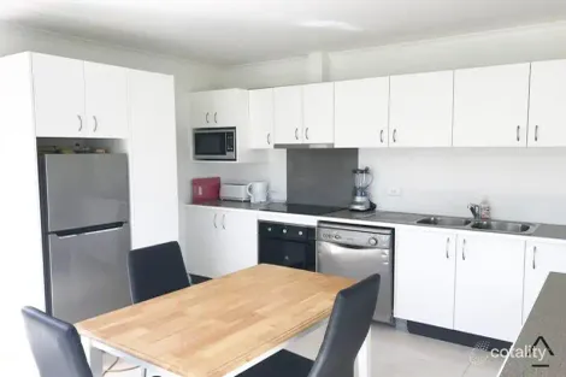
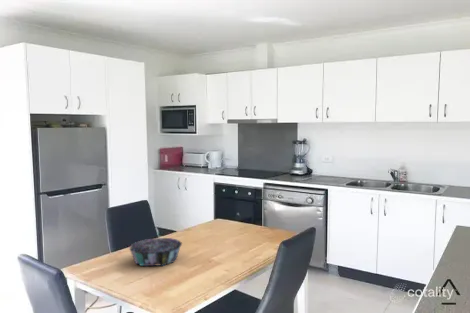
+ decorative bowl (156, 252)
